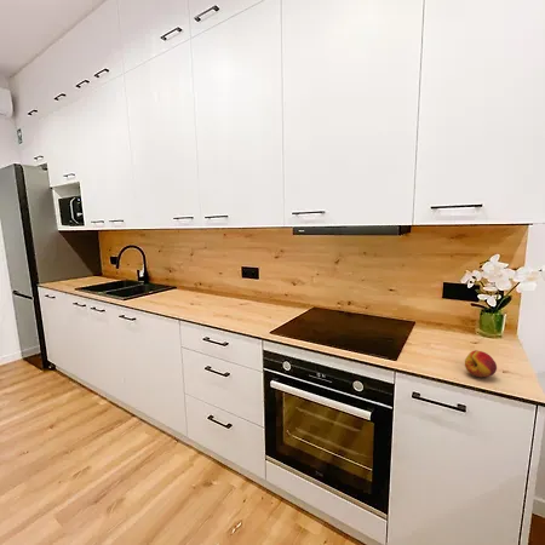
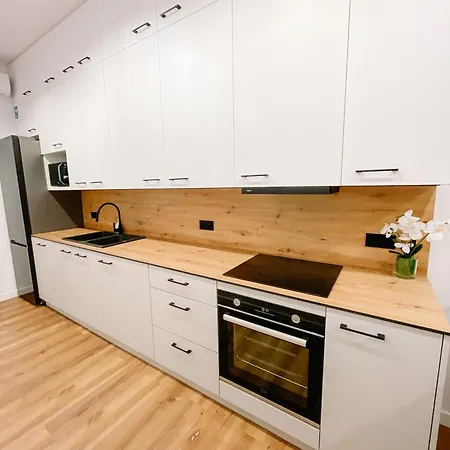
- fruit (480, 363)
